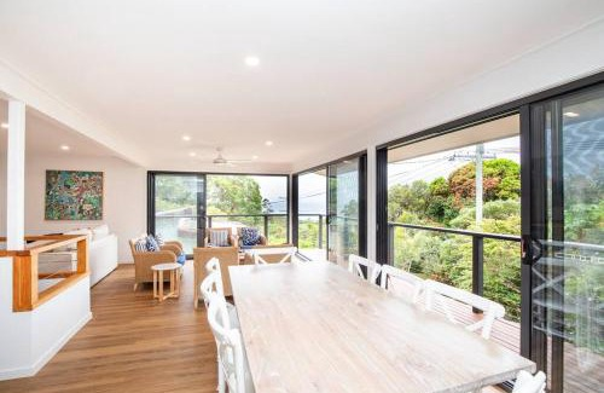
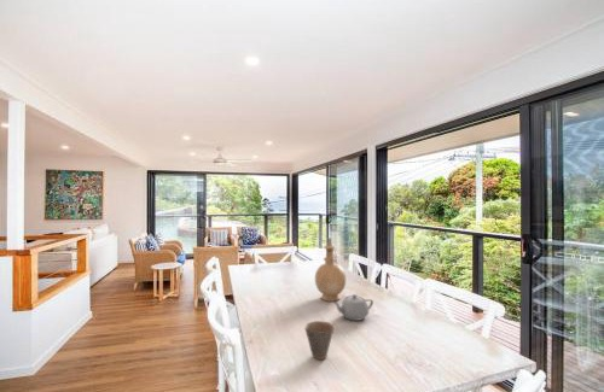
+ teapot (353, 305)
+ cup (319, 340)
+ vase (330, 268)
